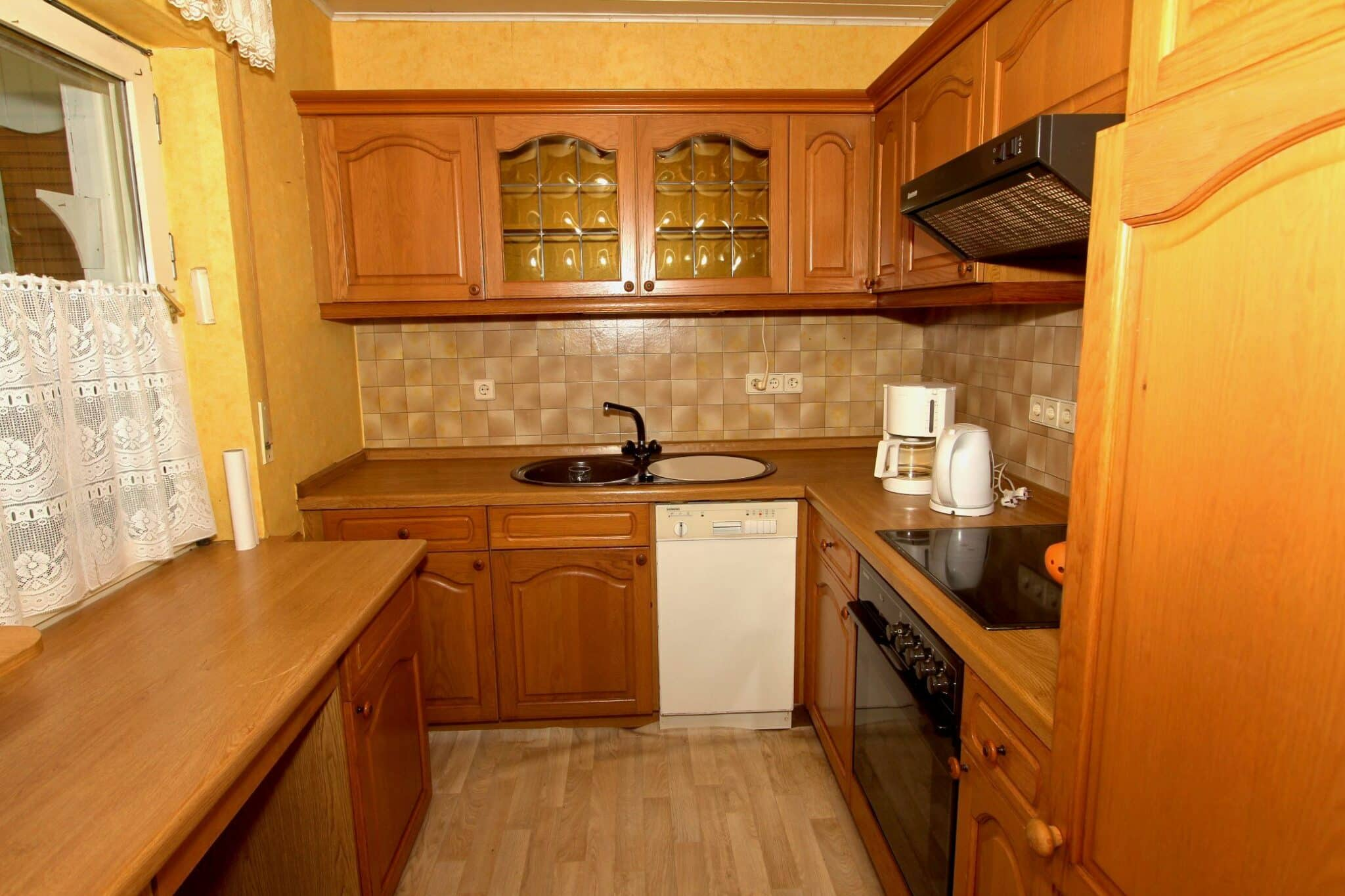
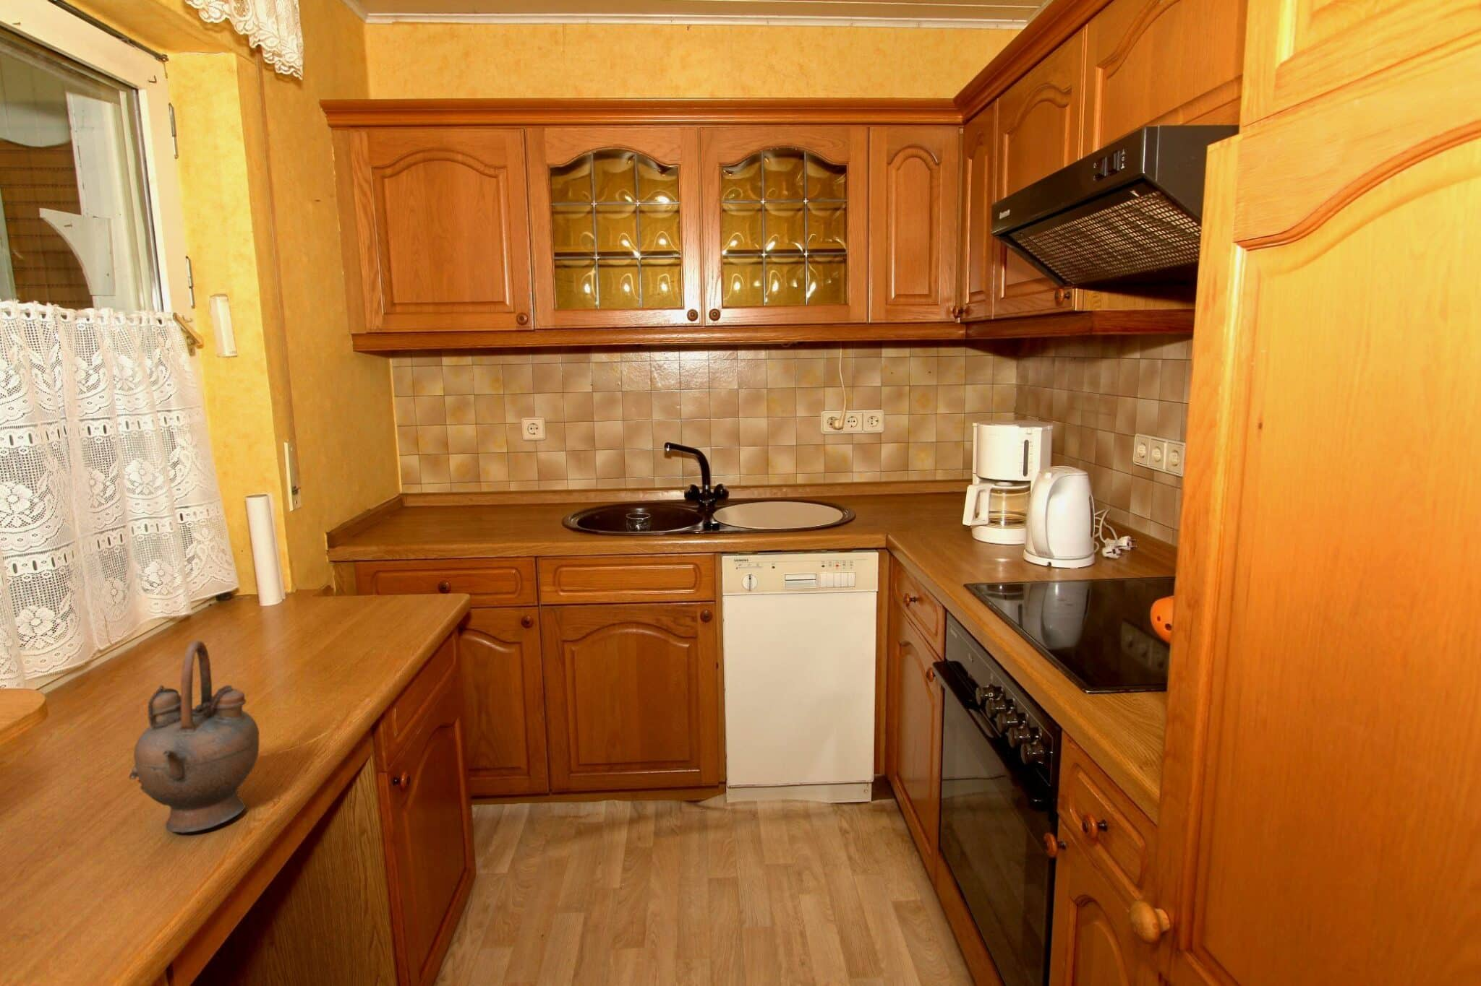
+ teapot (192, 736)
